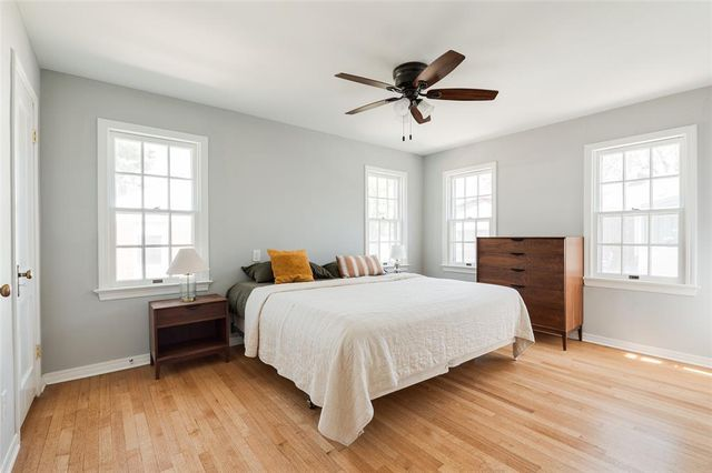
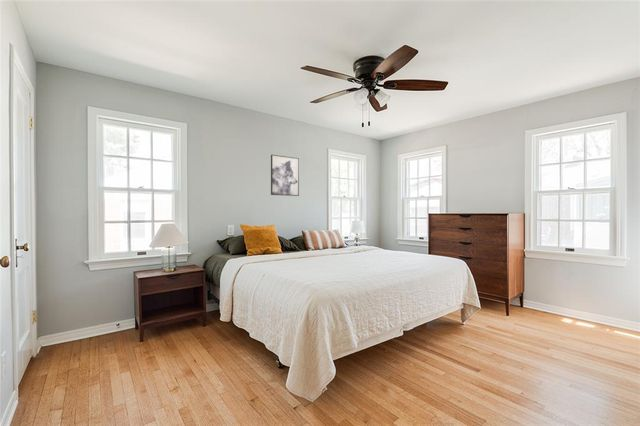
+ wall art (285, 176)
